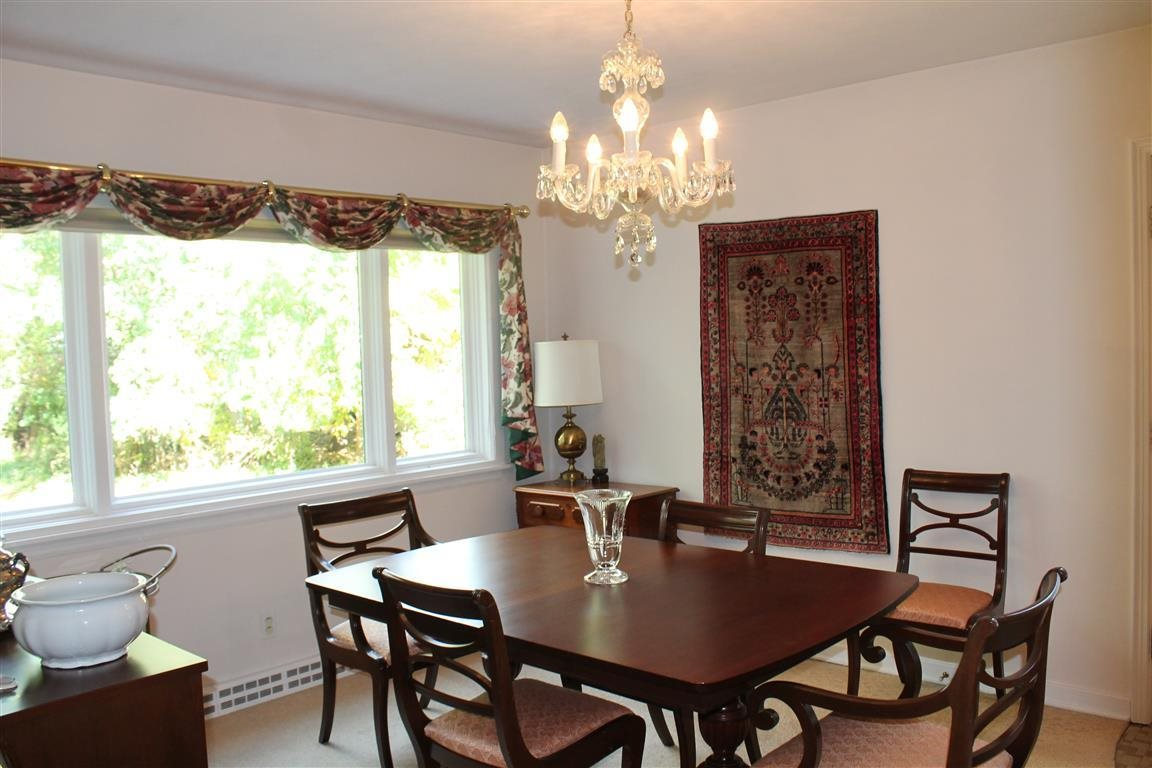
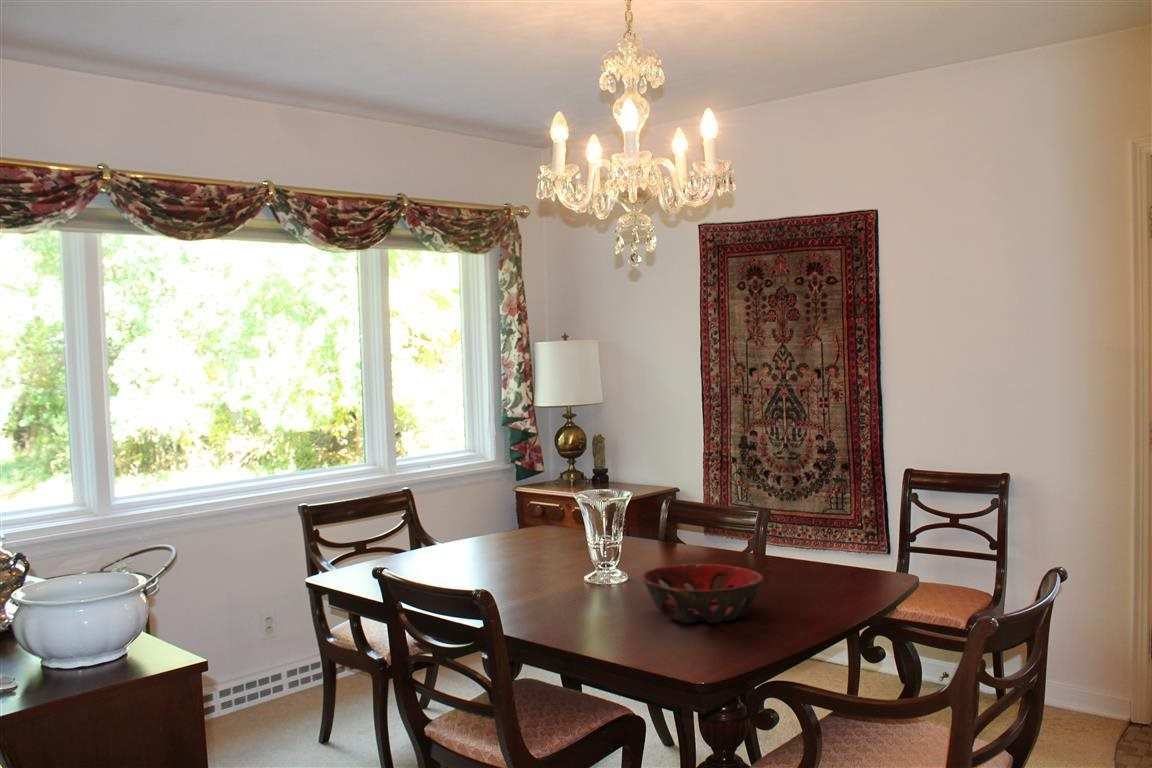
+ decorative bowl (702, 594)
